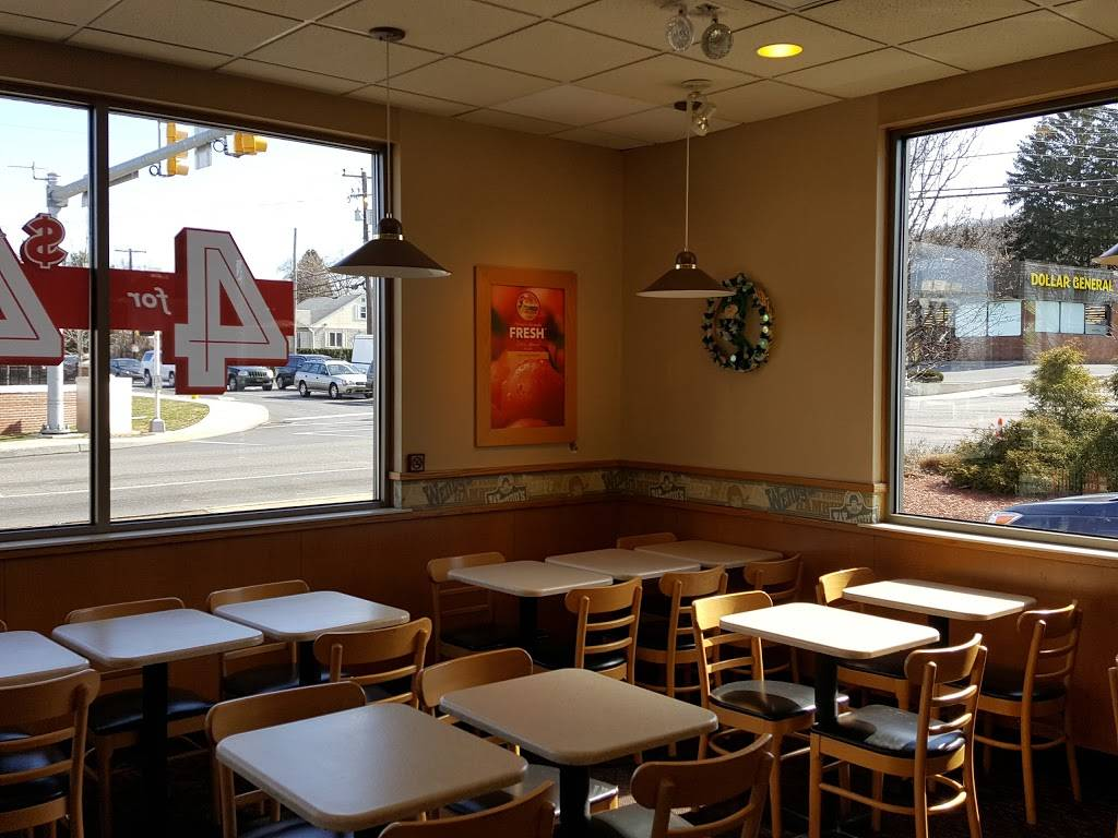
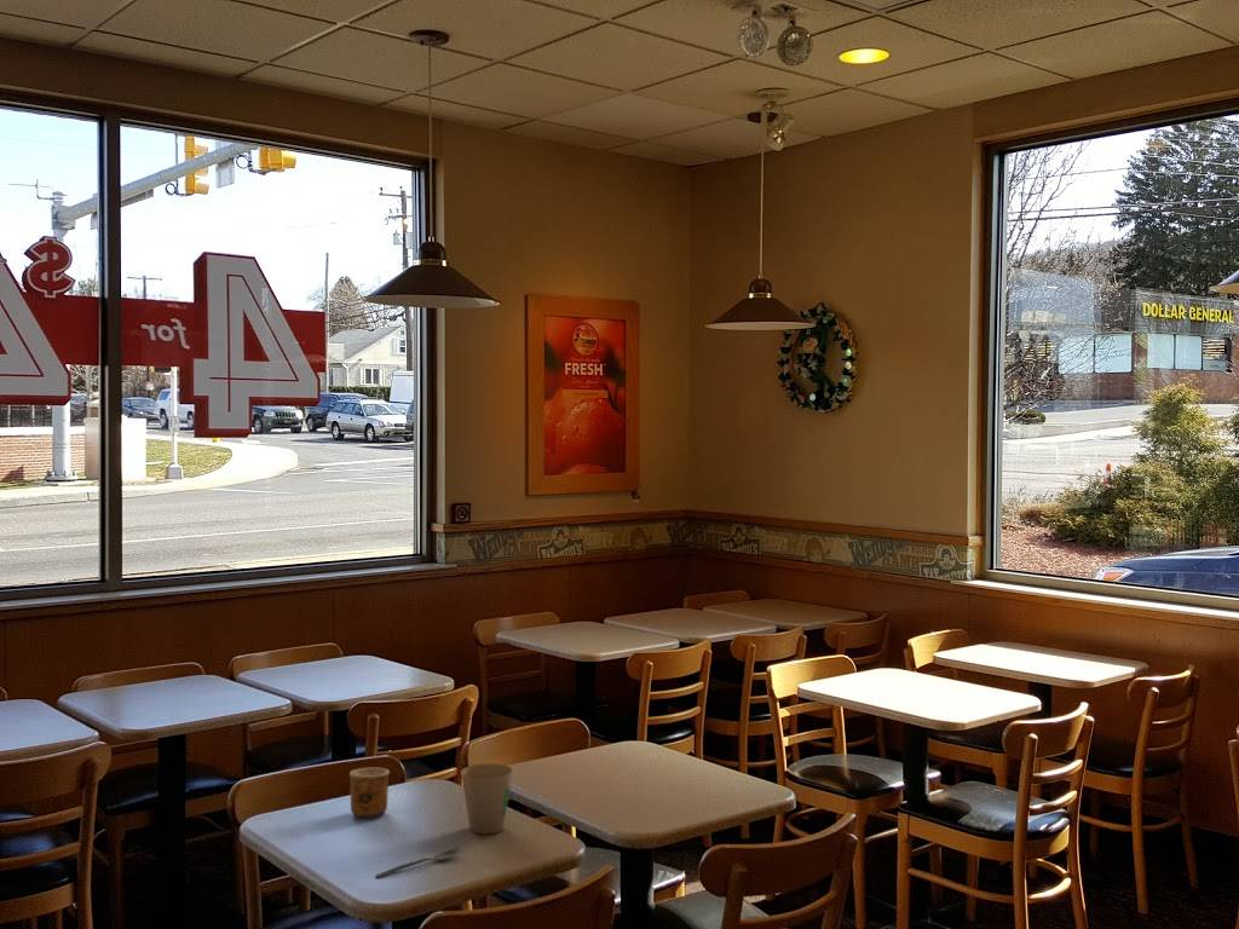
+ paper cup (486, 800)
+ spoon (419, 861)
+ cup (369, 791)
